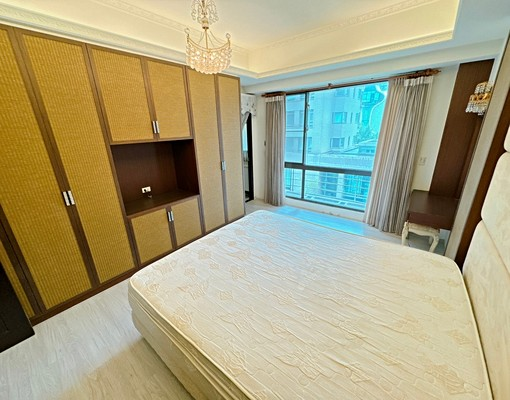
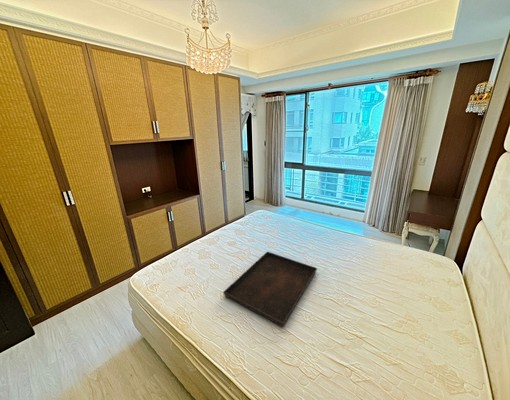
+ serving tray (273, 281)
